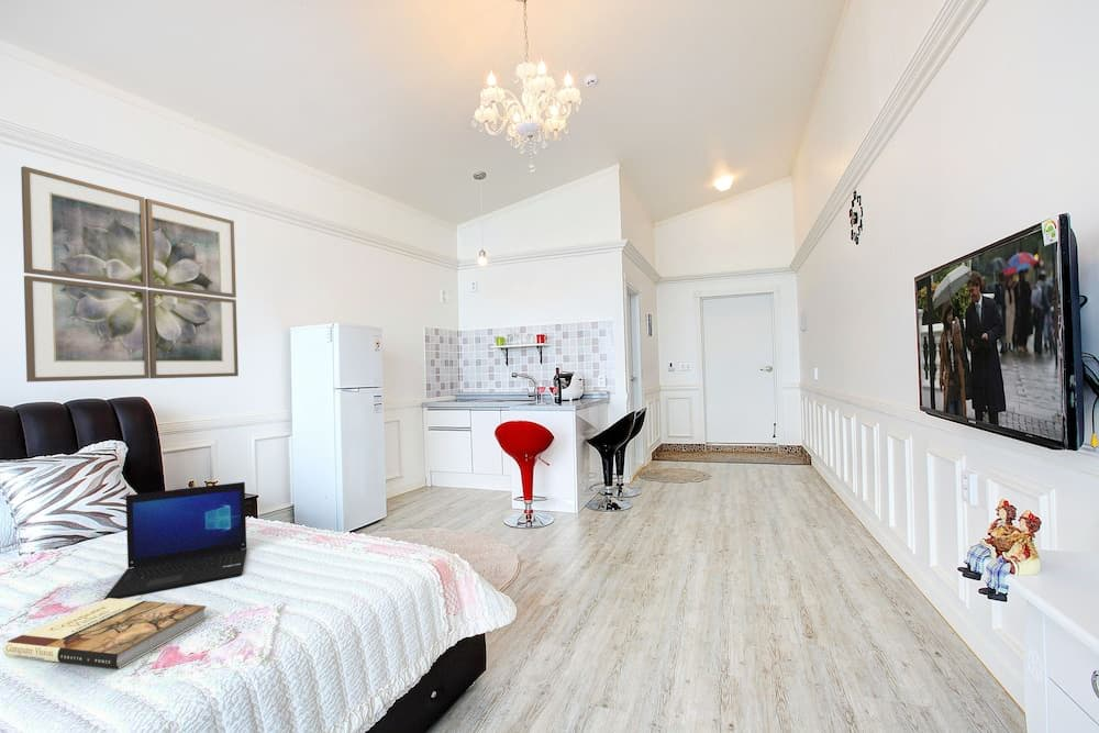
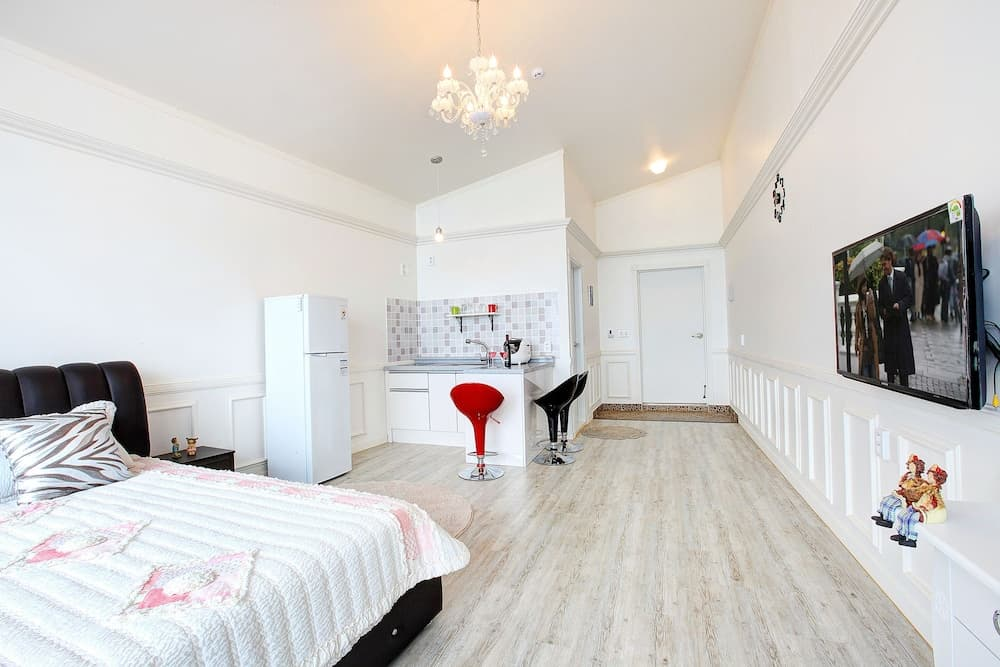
- book (111, 630)
- wall art (146, 289)
- laptop (182, 534)
